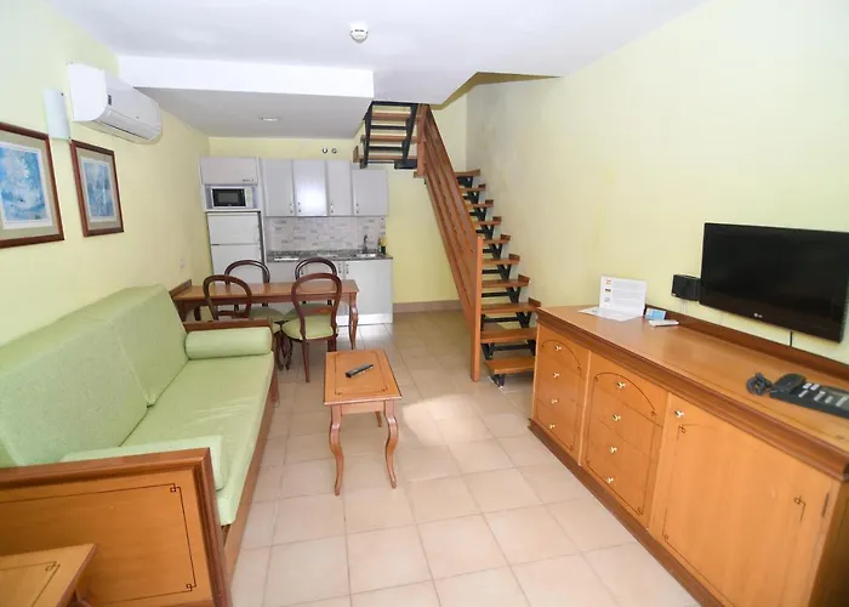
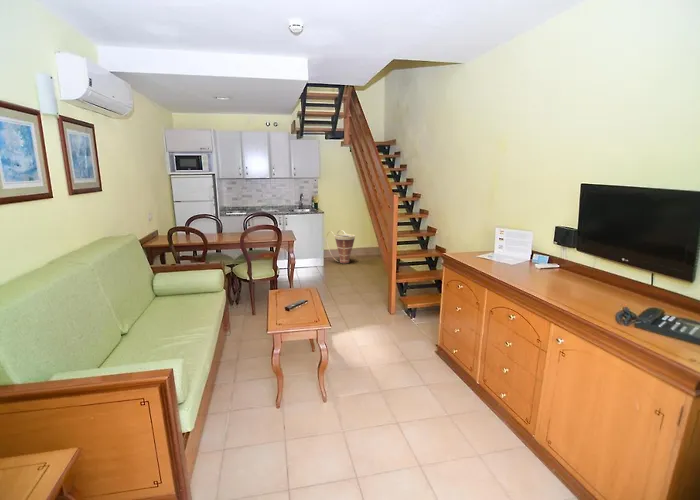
+ basket (340, 246)
